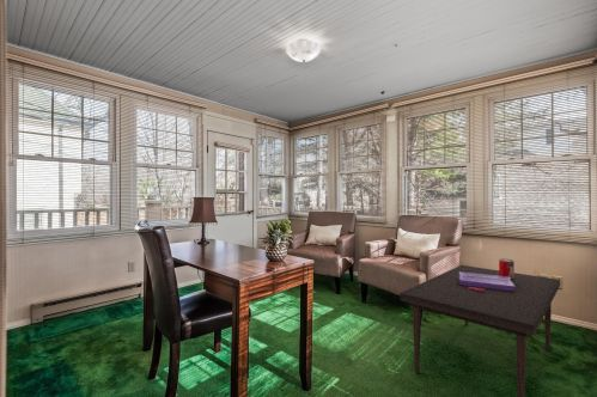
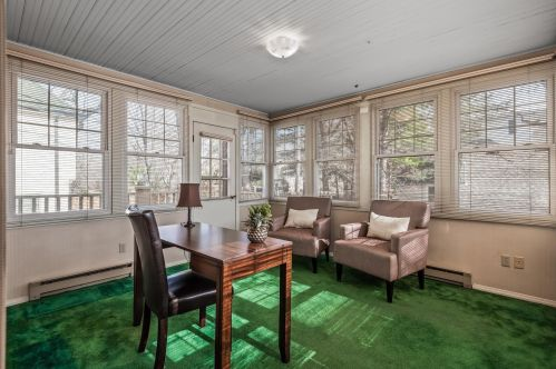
- coffee table (486, 312)
